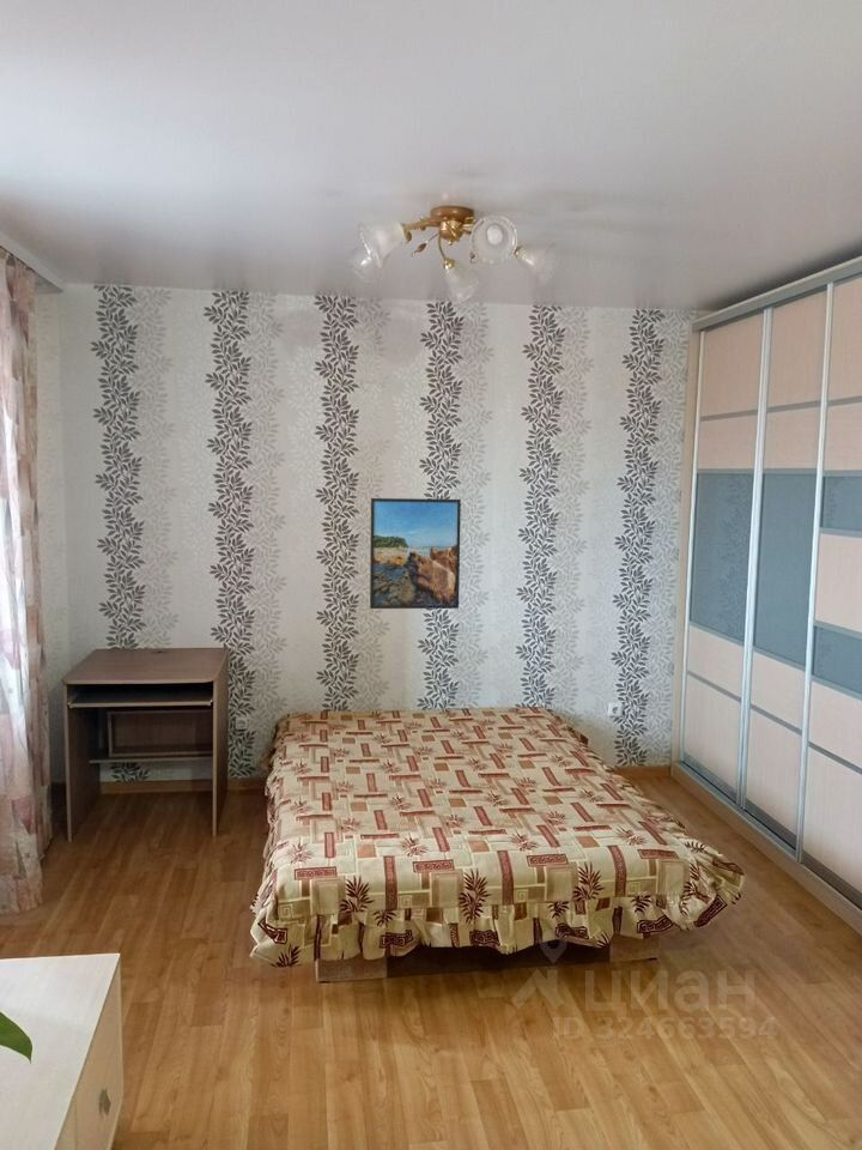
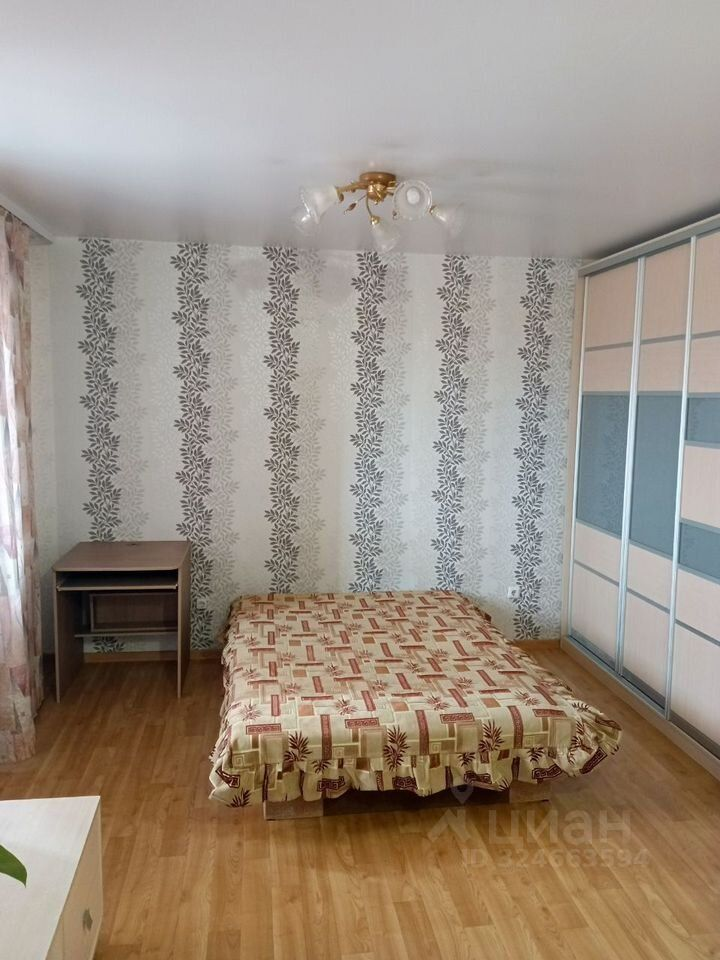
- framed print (414, 553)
